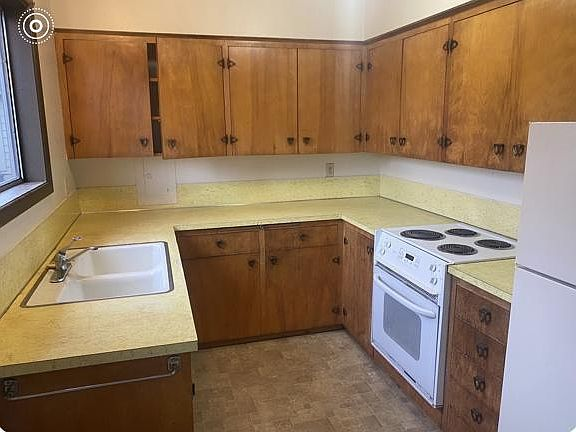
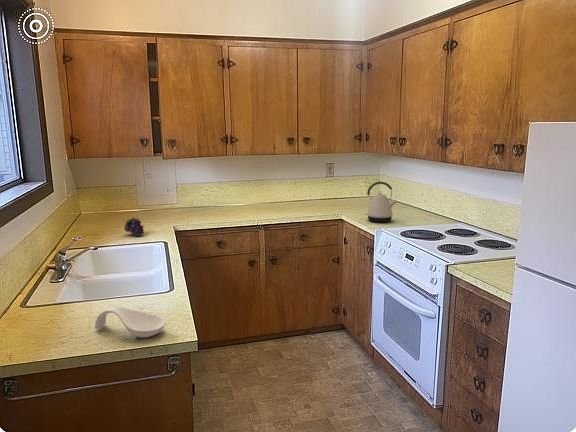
+ spoon rest (129, 321)
+ kettle (381, 201)
+ fruit (134, 225)
